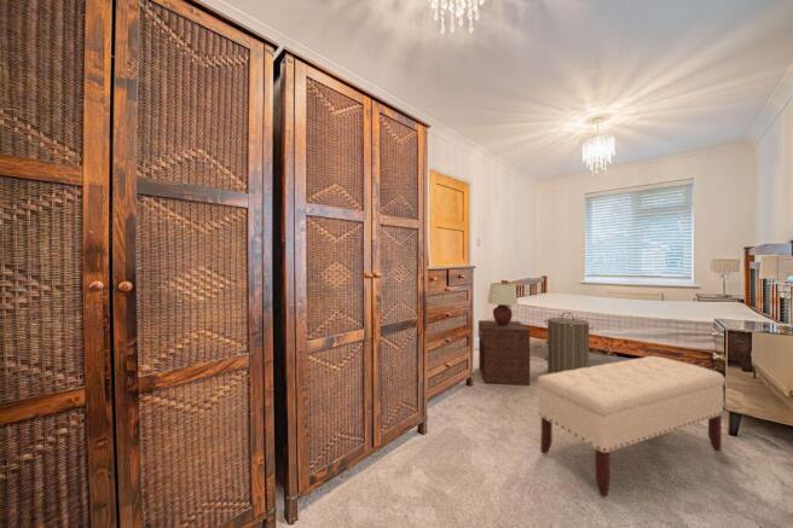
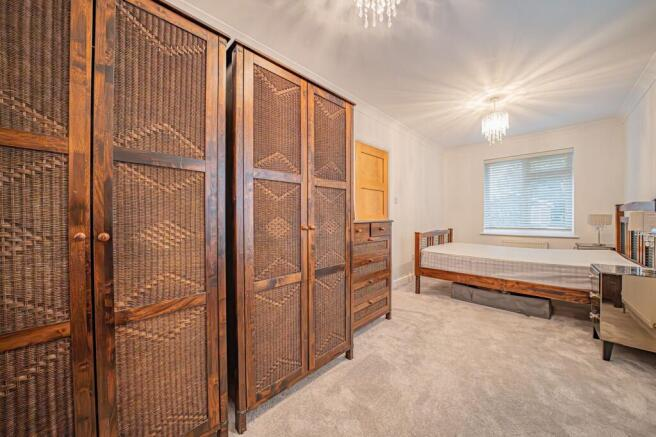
- laundry hamper (567, 342)
- table lamp (502, 303)
- nightstand (500, 350)
- bench (631, 411)
